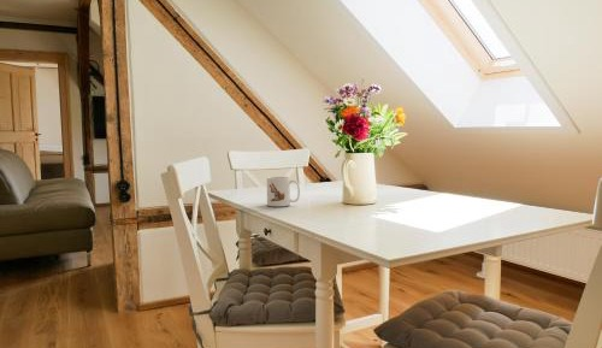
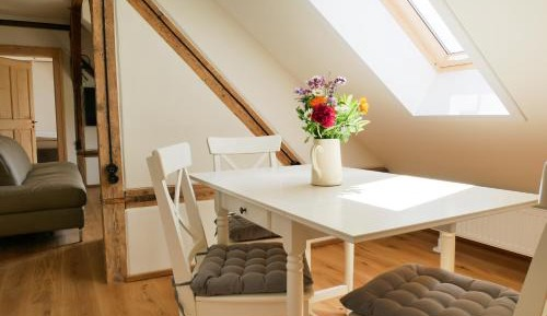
- mug (283, 190)
